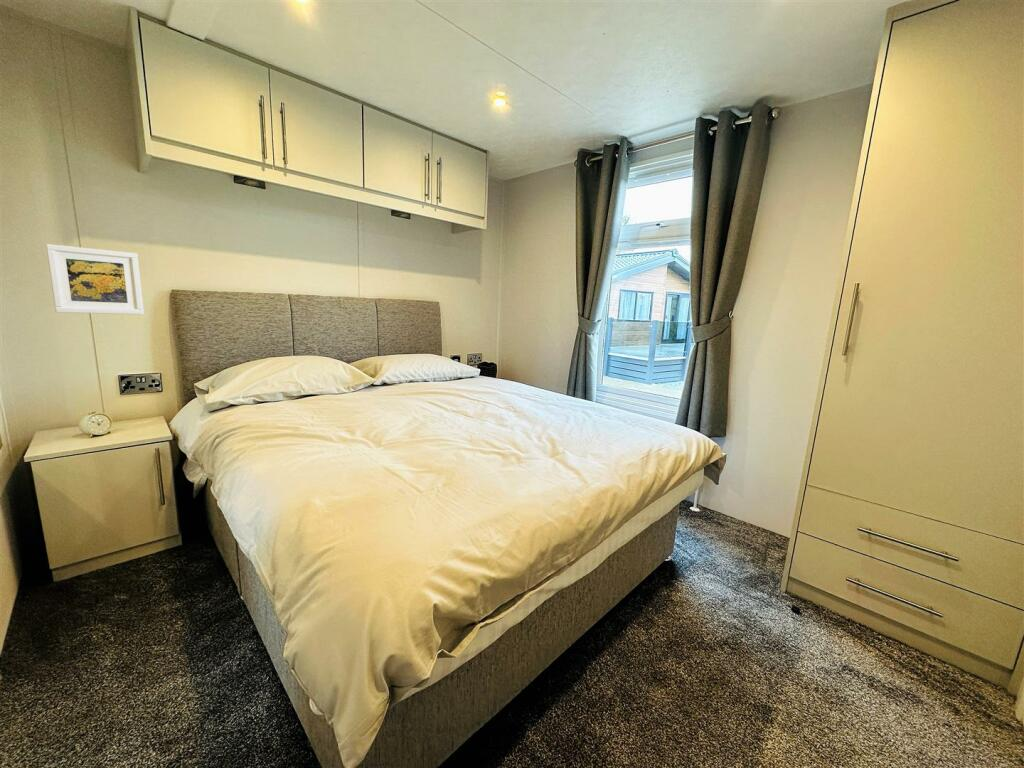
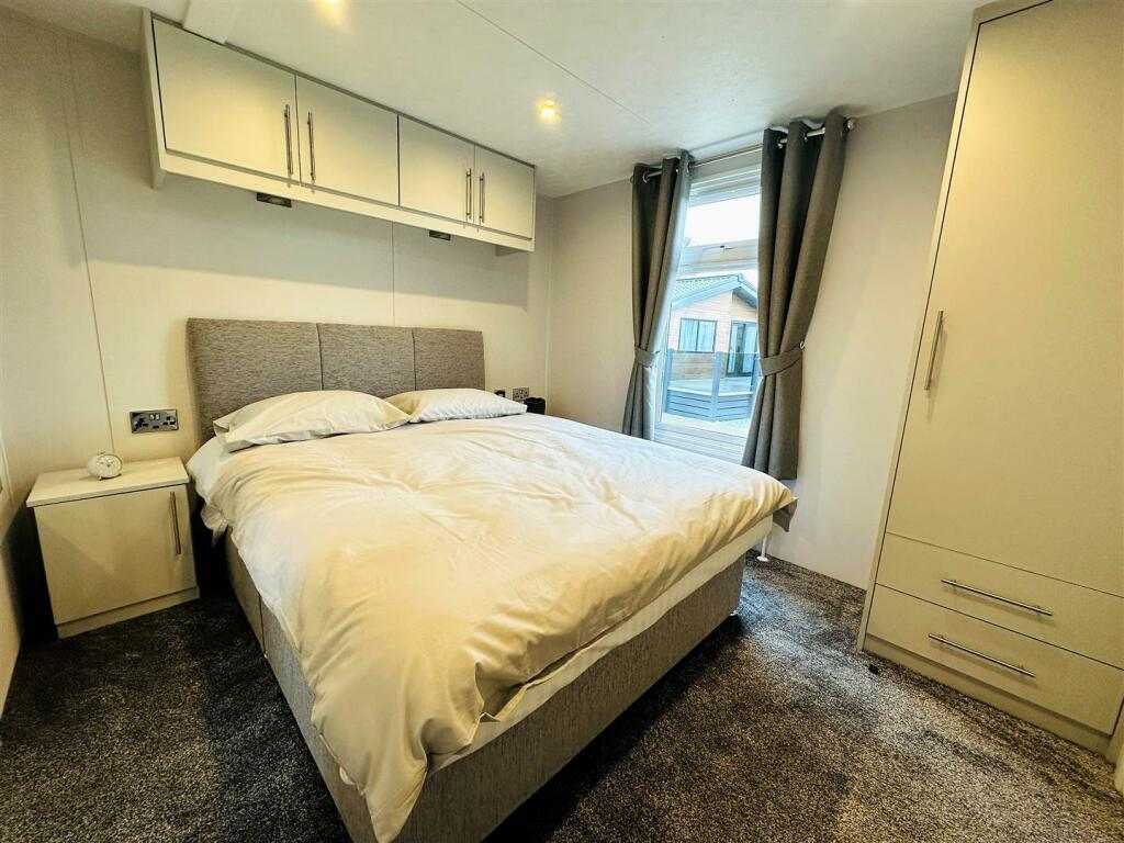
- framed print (98, 281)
